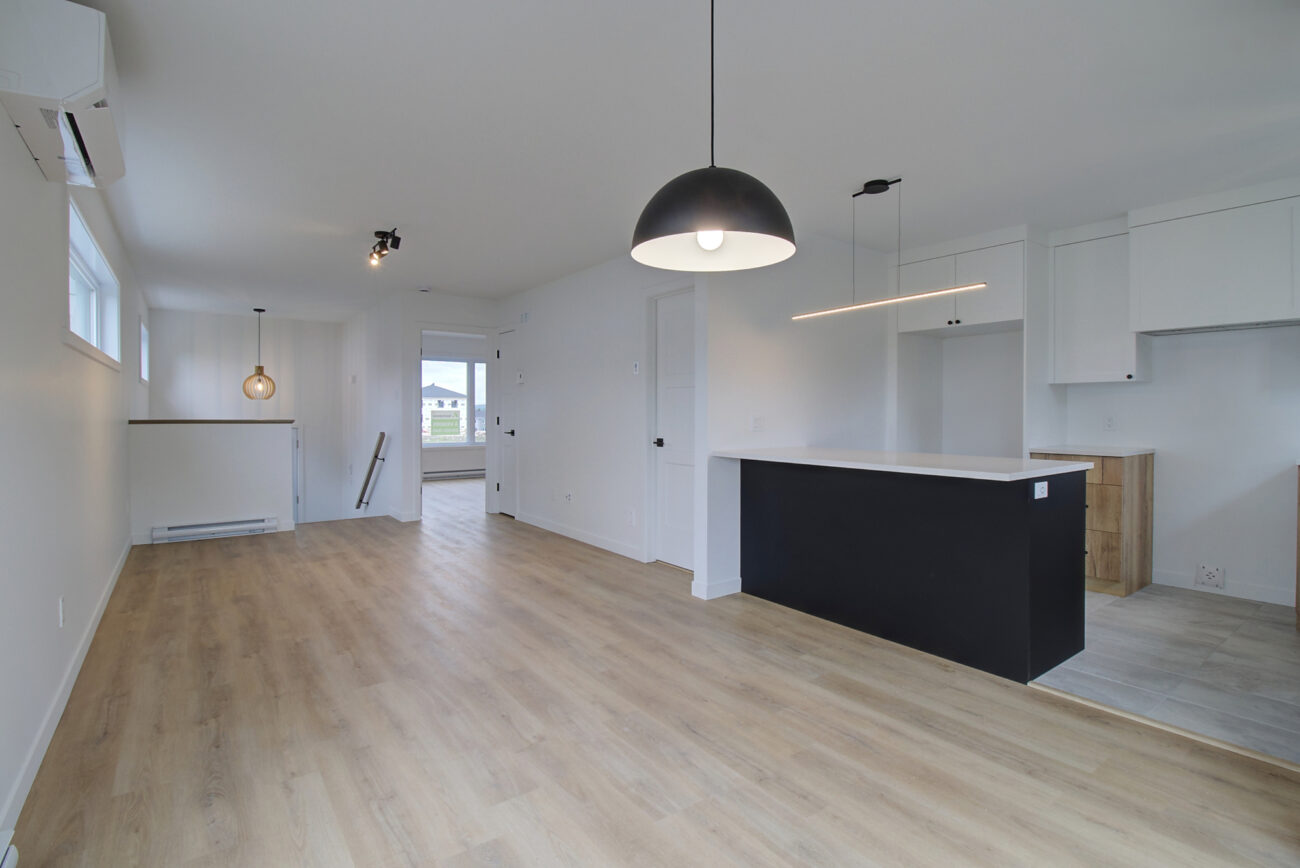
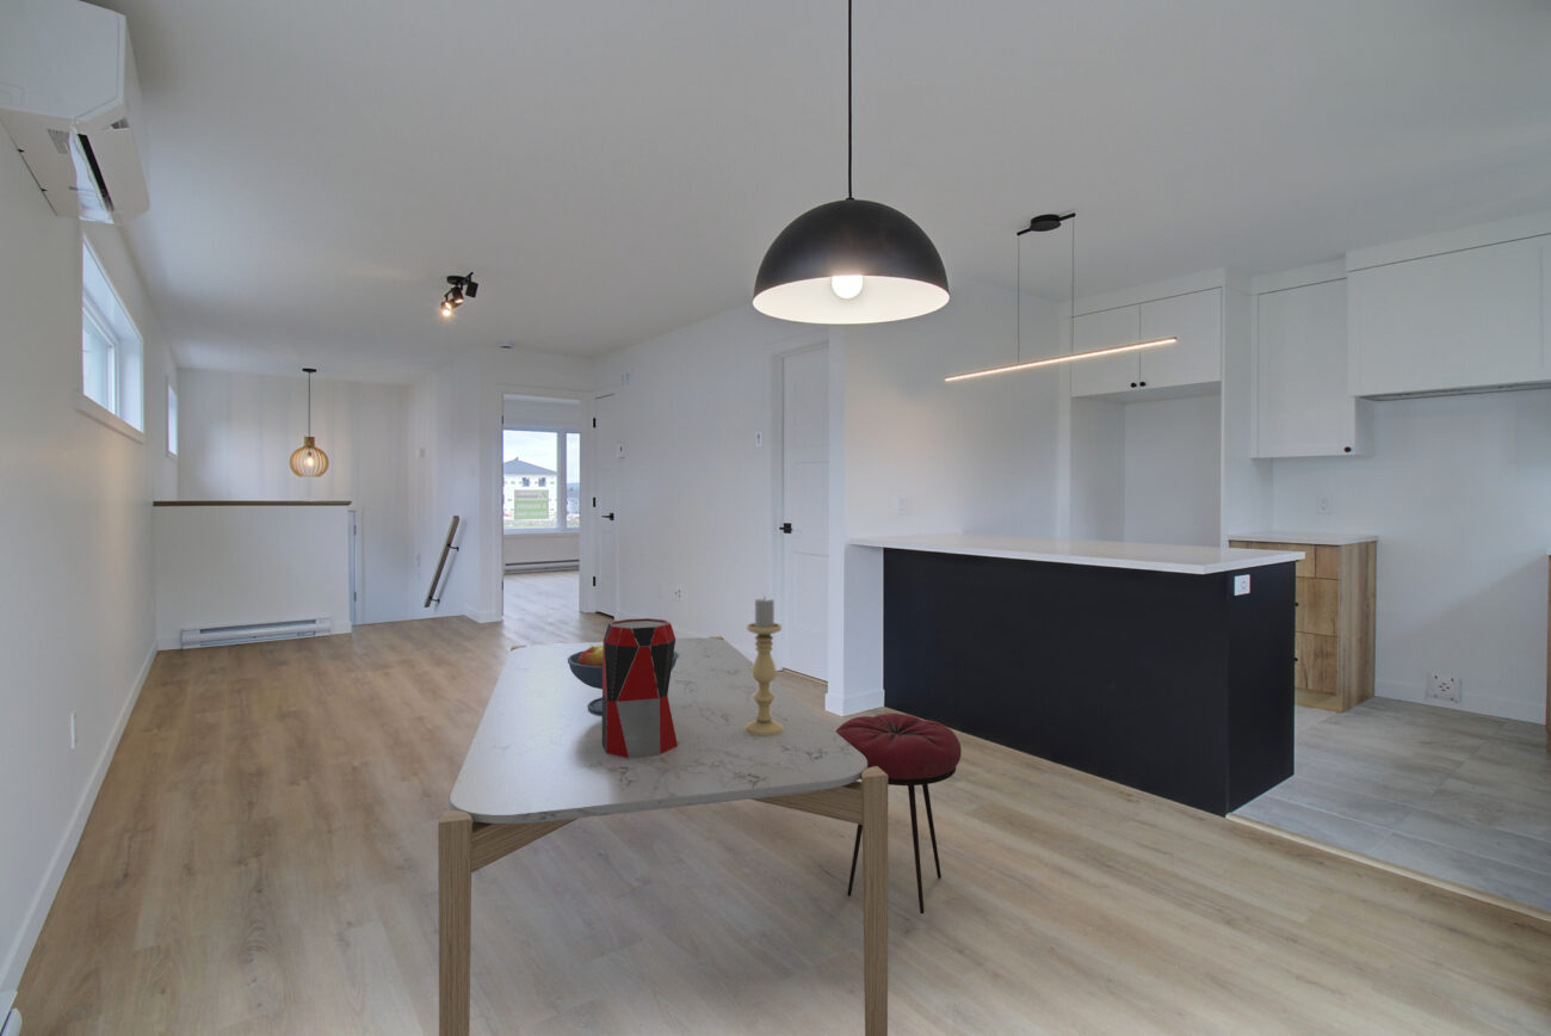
+ dining table (639, 779)
+ stool (909, 803)
+ vase (638, 683)
+ fruit bowl (601, 671)
+ candle holder (764, 662)
